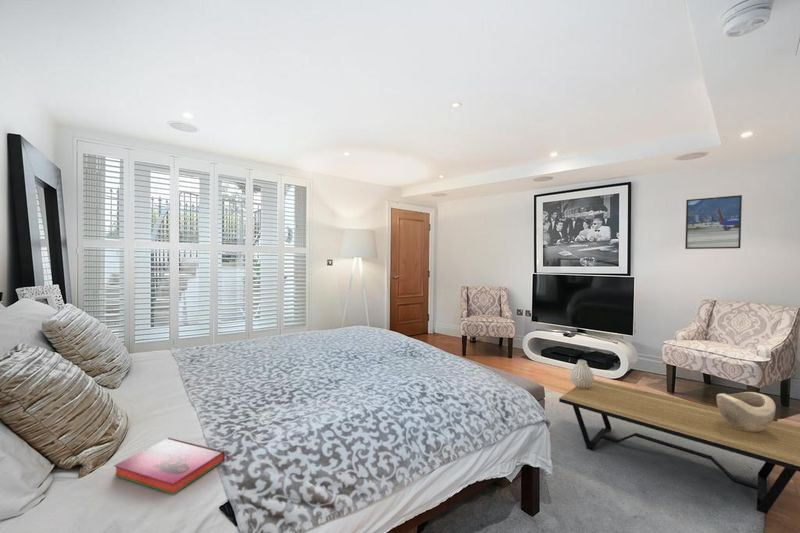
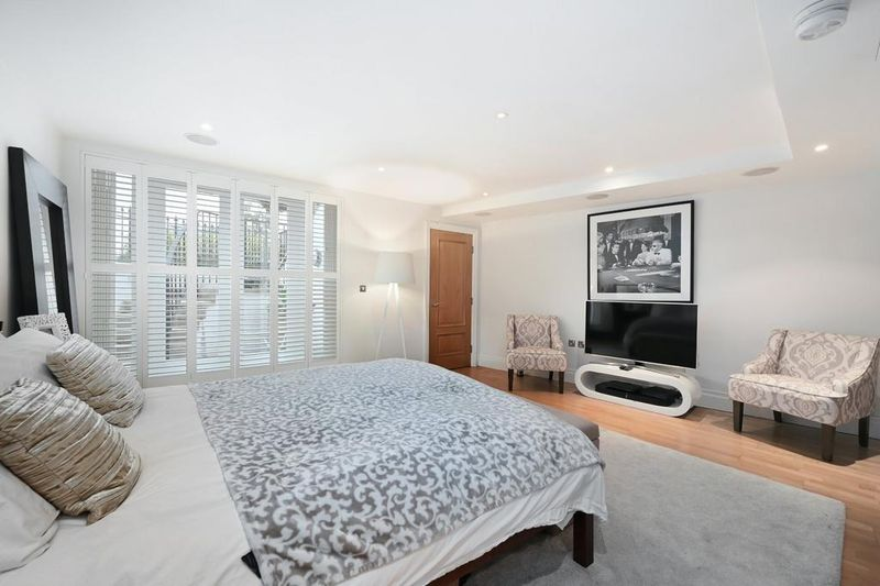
- coffee table (675, 435)
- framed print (712, 223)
- vase (581, 374)
- decorative bowl (744, 411)
- hardback book (171, 462)
